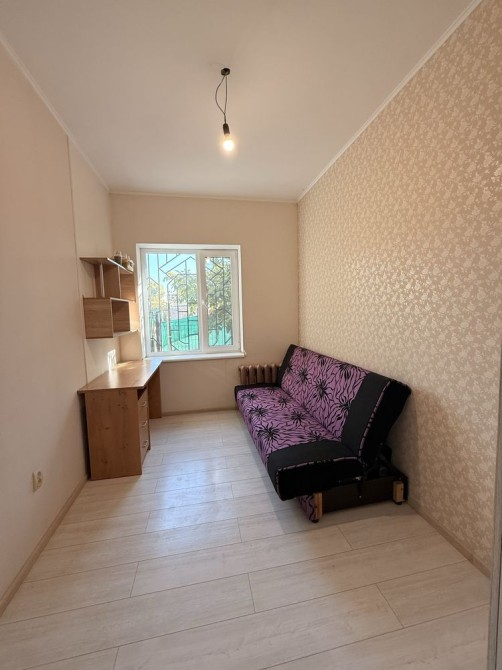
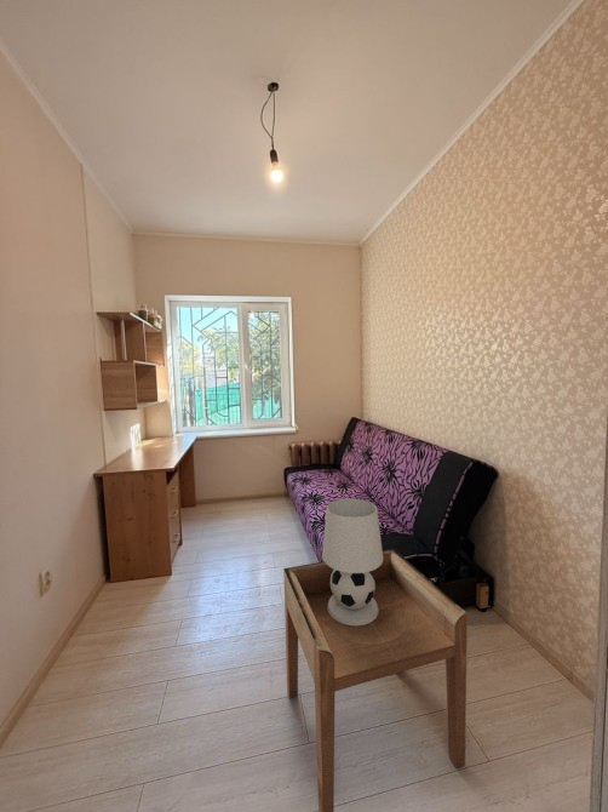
+ side table (365, 657)
+ table lamp (351, 555)
